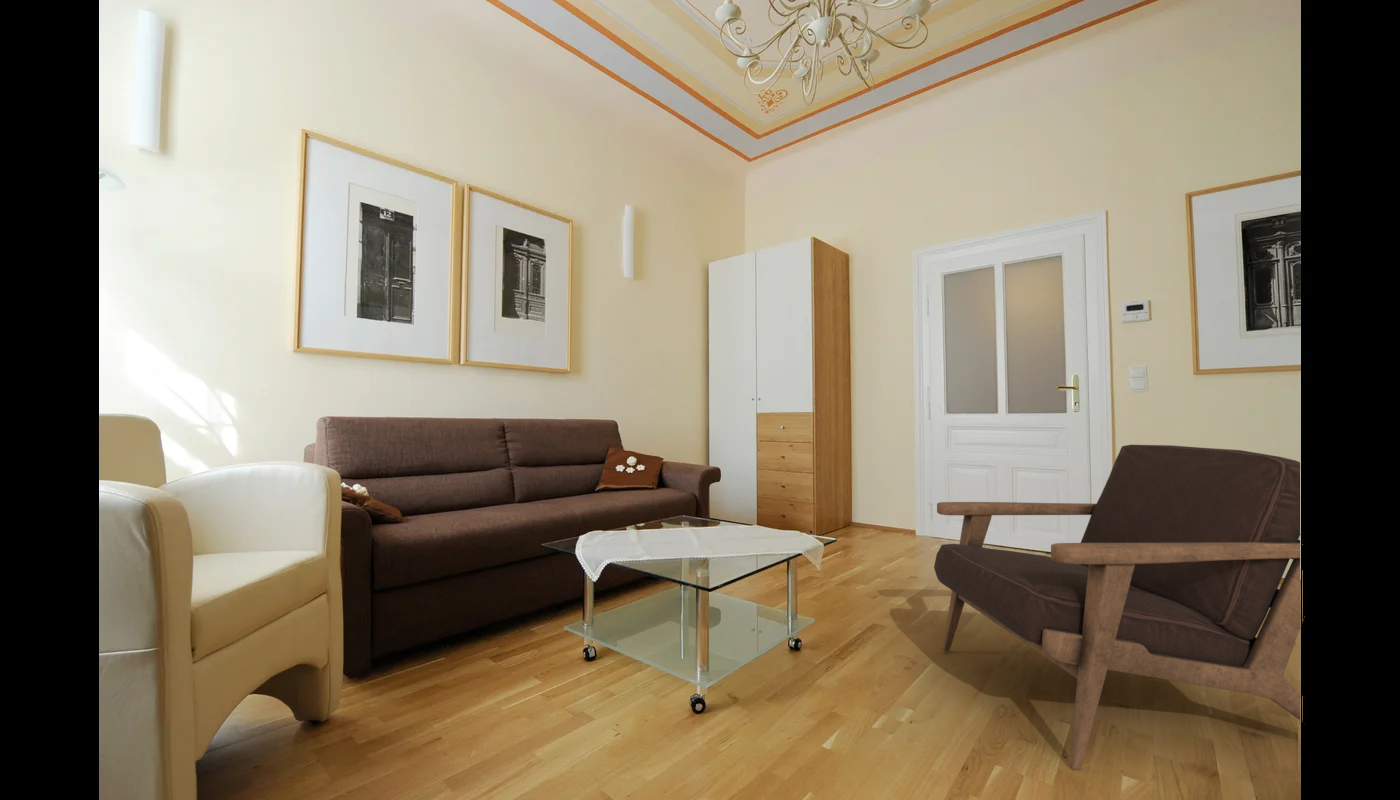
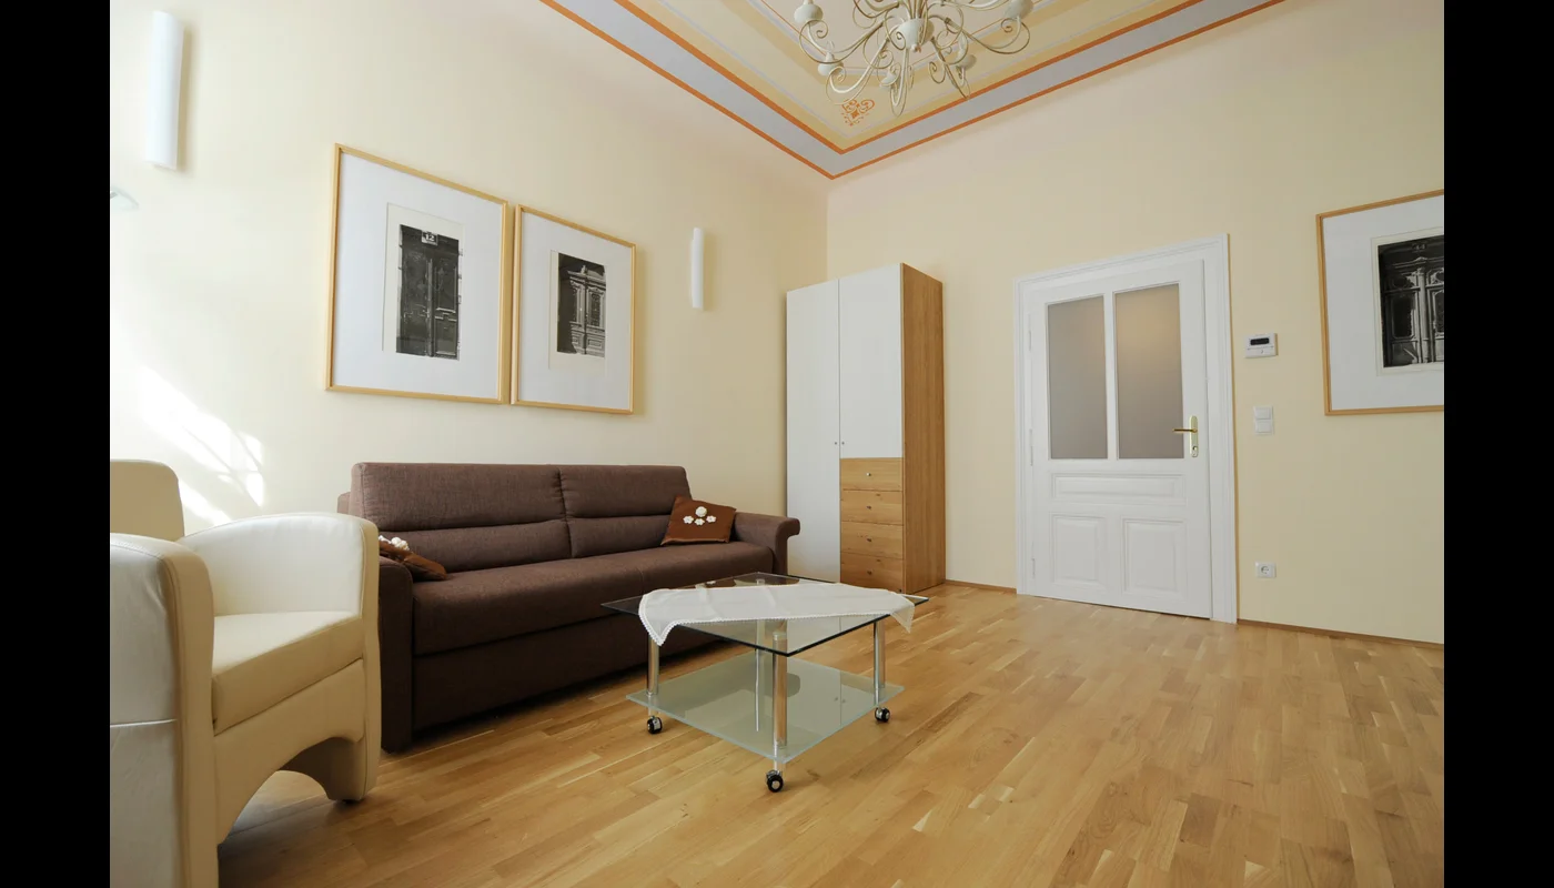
- armchair (1101, 571)
